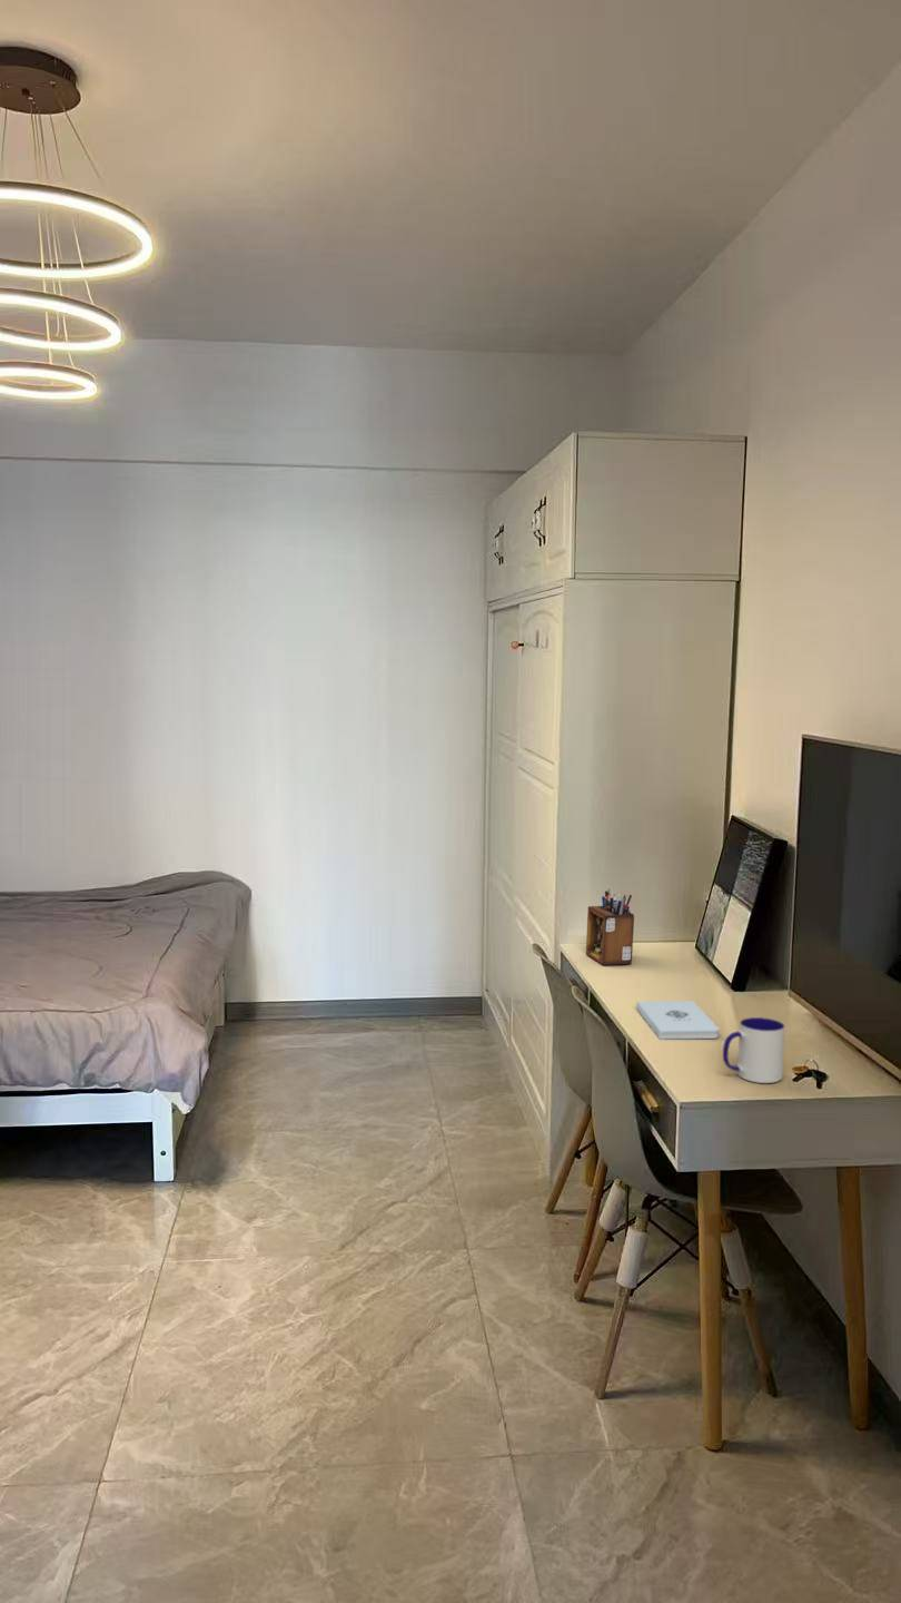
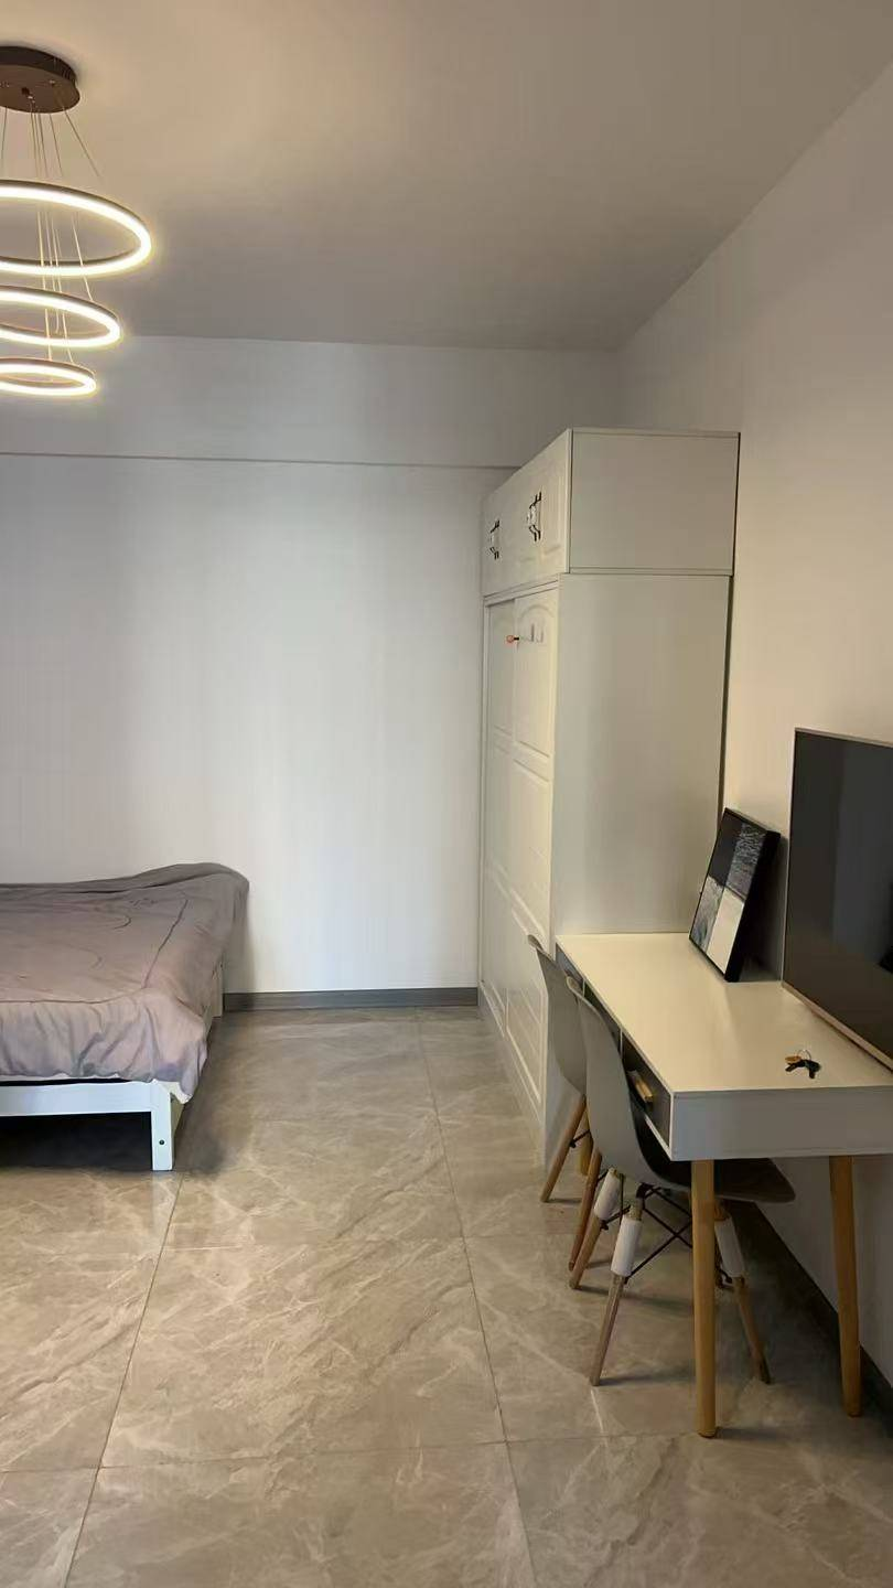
- mug (752, 1050)
- desk organizer (610, 925)
- notepad (676, 1019)
